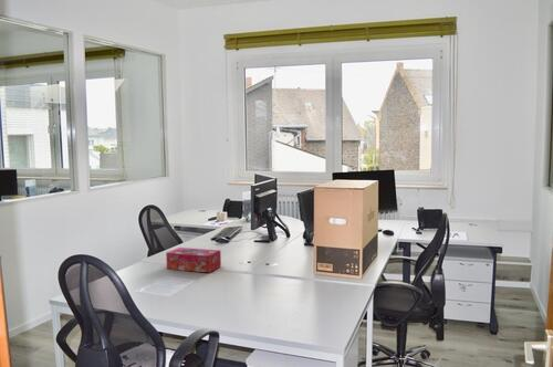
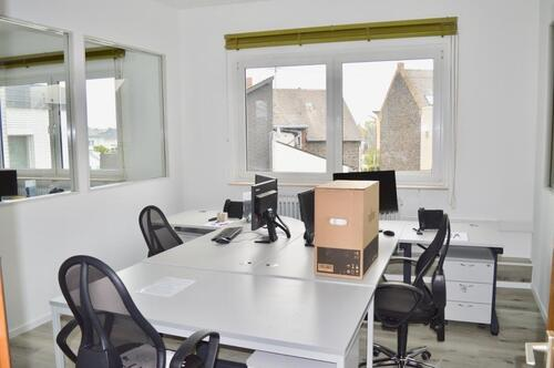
- tissue box (194, 259)
